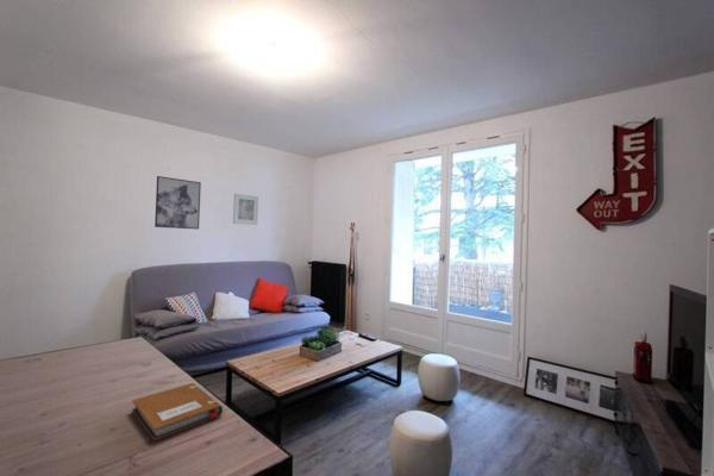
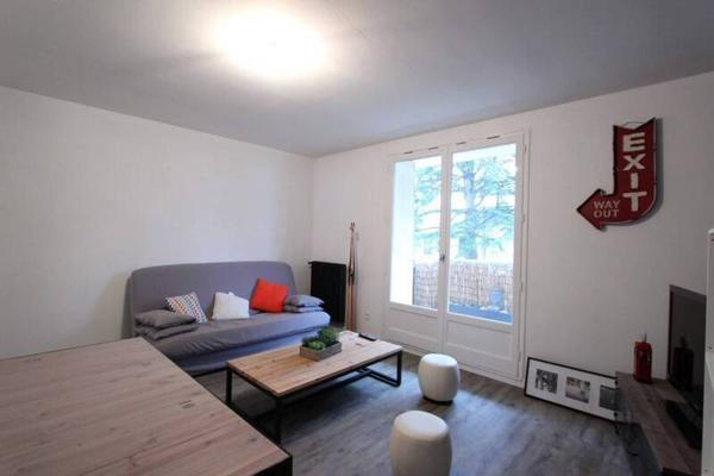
- notebook (177, 407)
- wall art (178, 203)
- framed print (245, 209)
